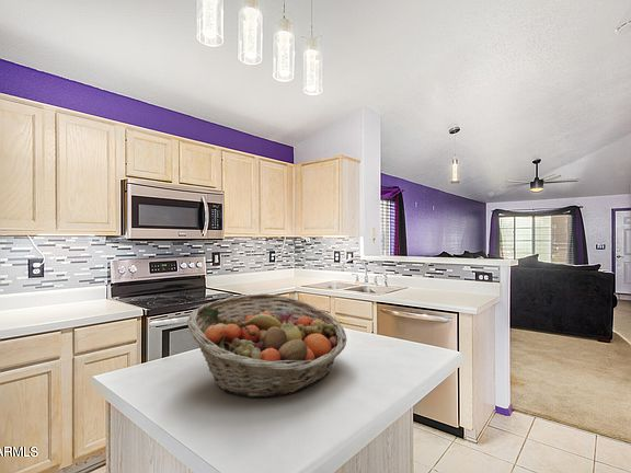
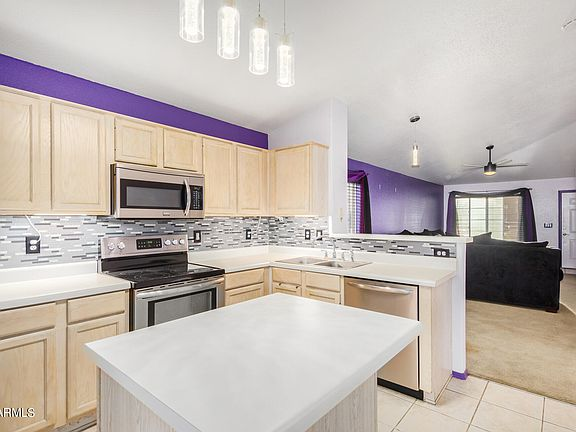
- fruit basket (272, 337)
